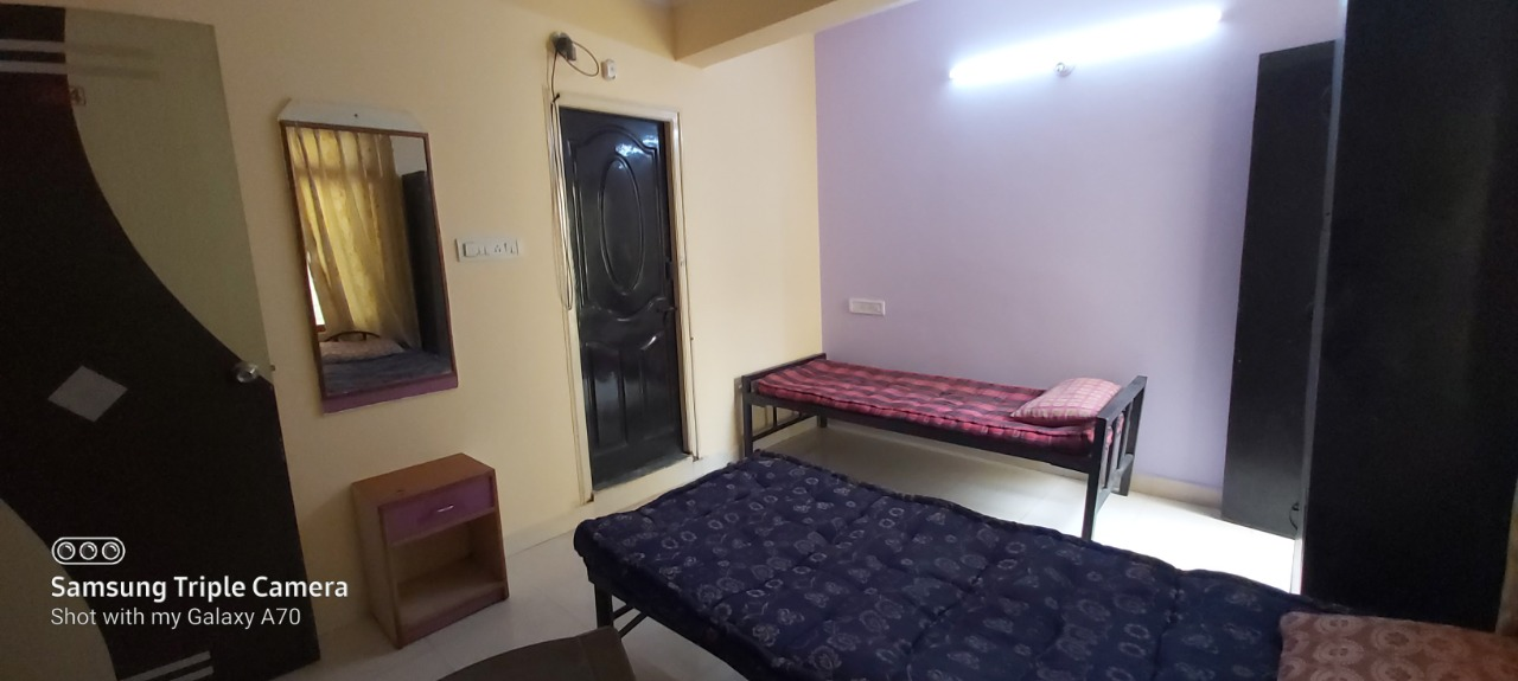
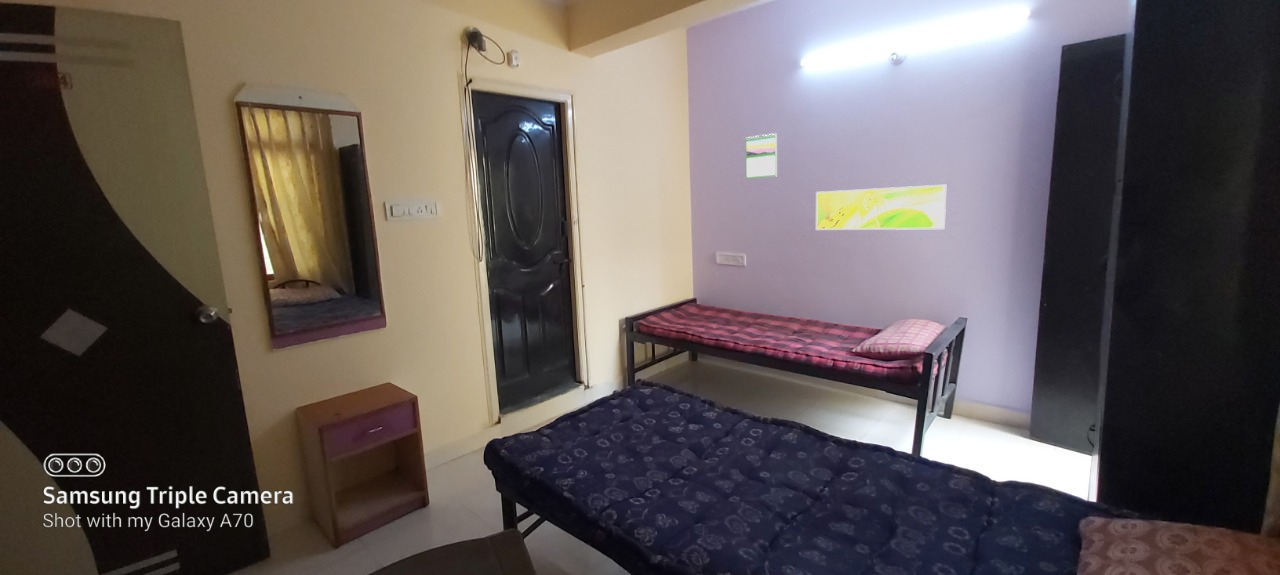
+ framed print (875, 209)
+ calendar (760, 156)
